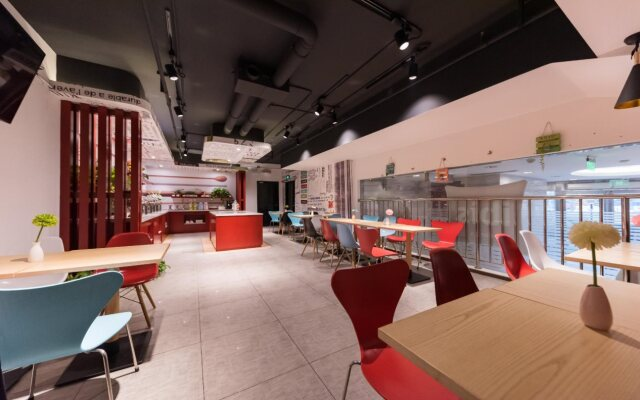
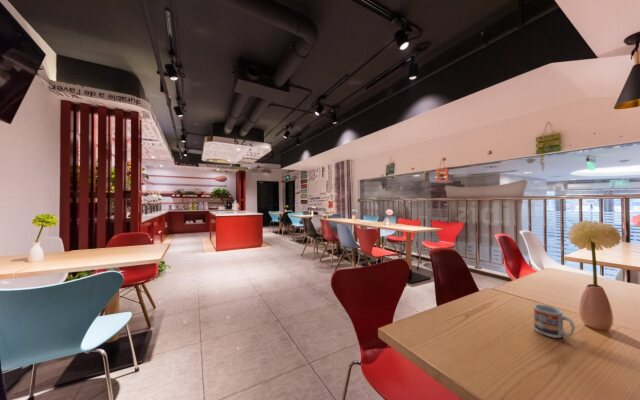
+ cup (553, 322)
